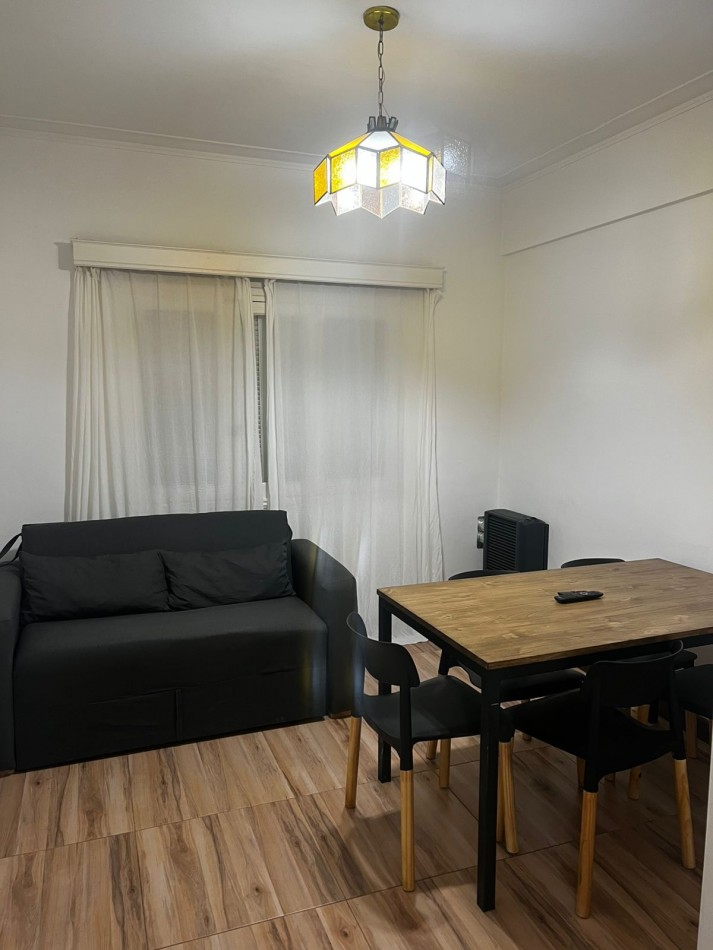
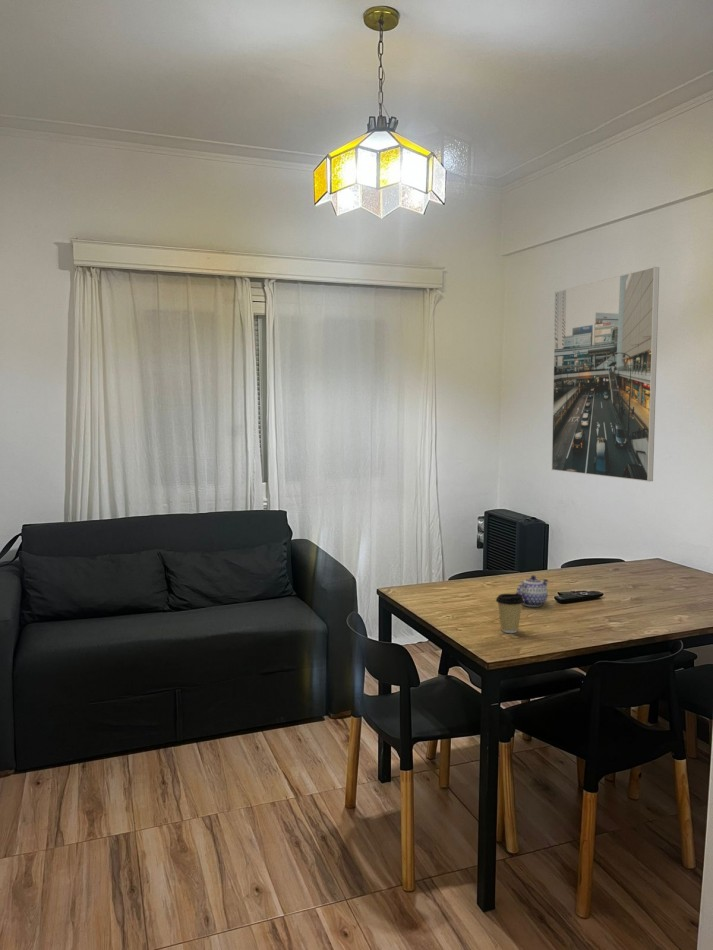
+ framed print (599, 379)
+ teapot (532, 589)
+ coffee cup (509, 612)
